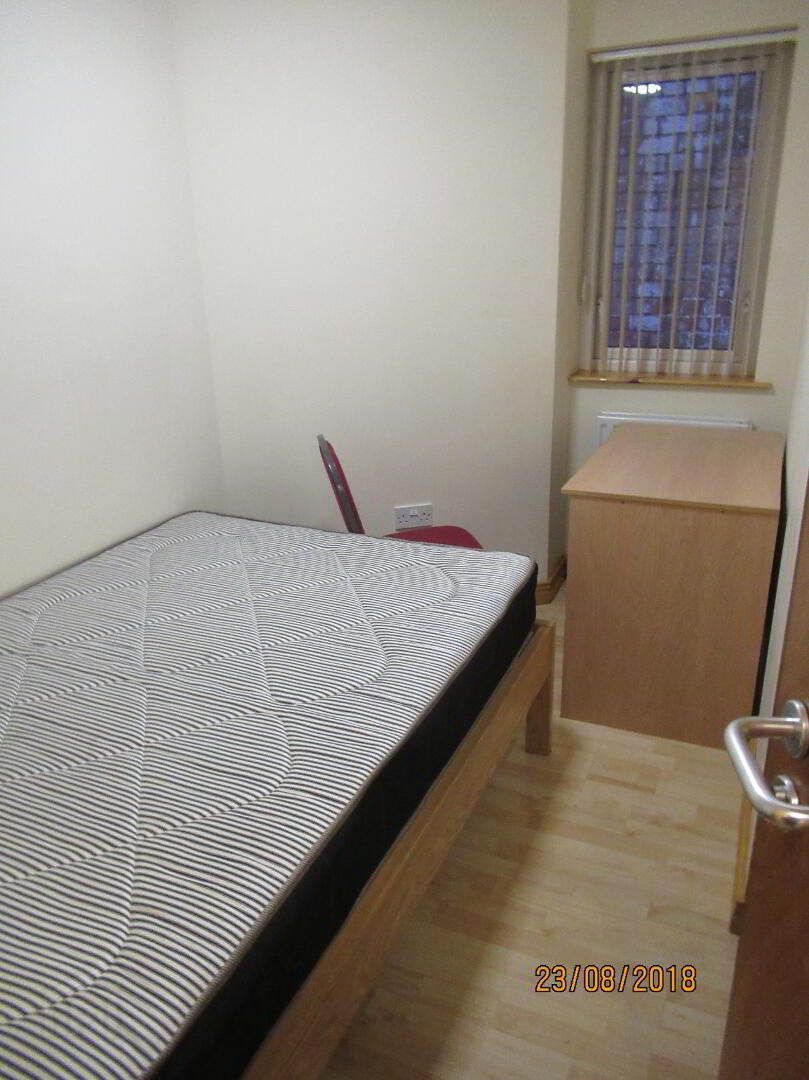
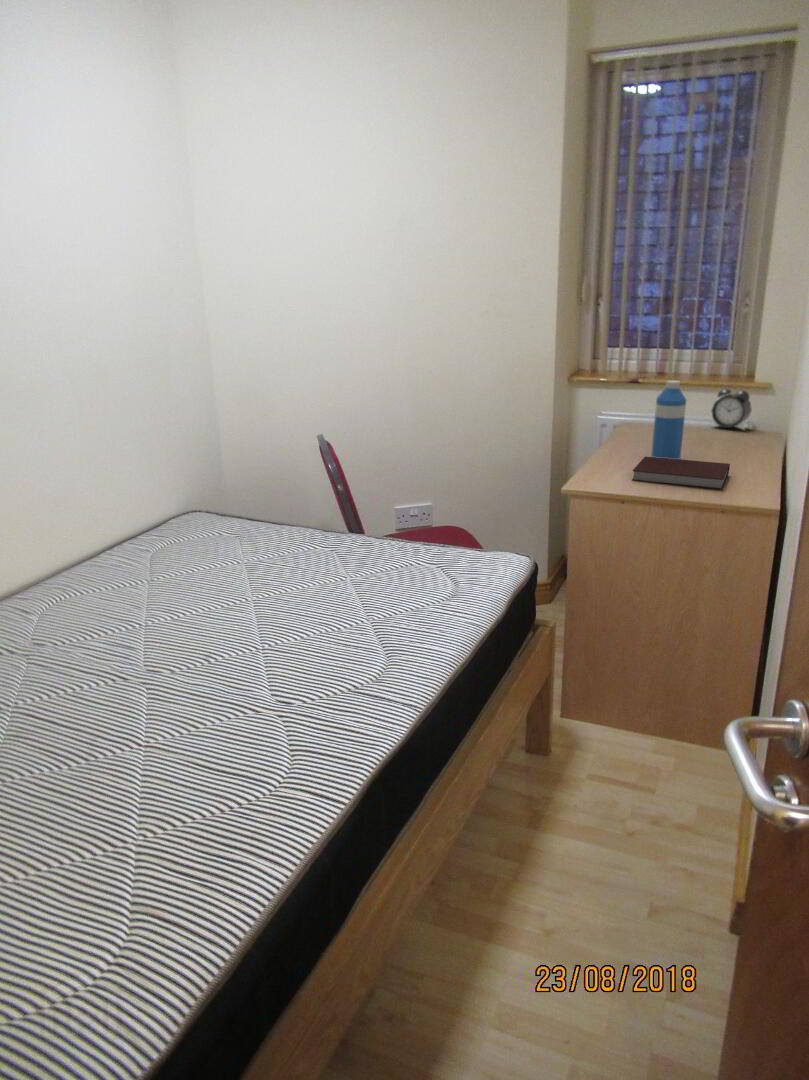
+ water bottle (669, 420)
+ notebook (681, 472)
+ alarm clock (731, 408)
